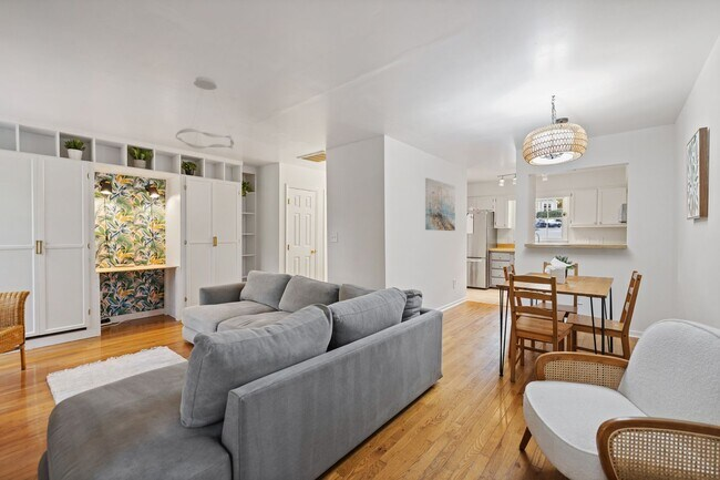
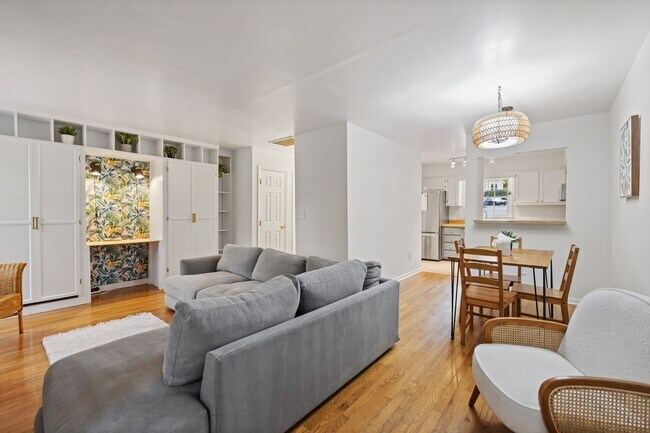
- wall art (441, 206)
- ceiling light (199, 111)
